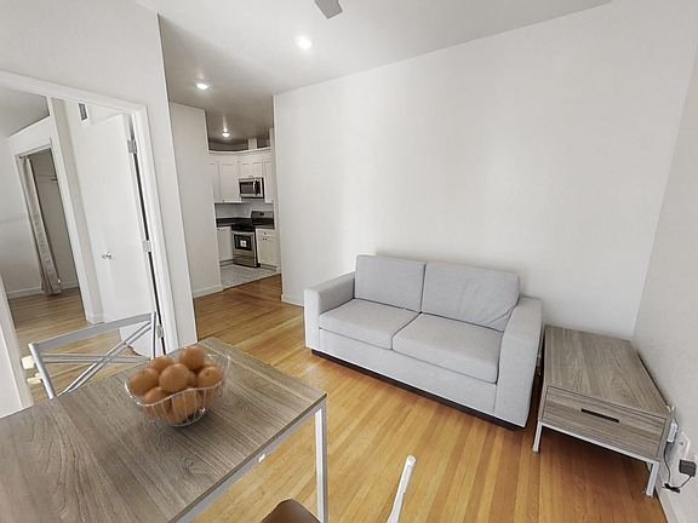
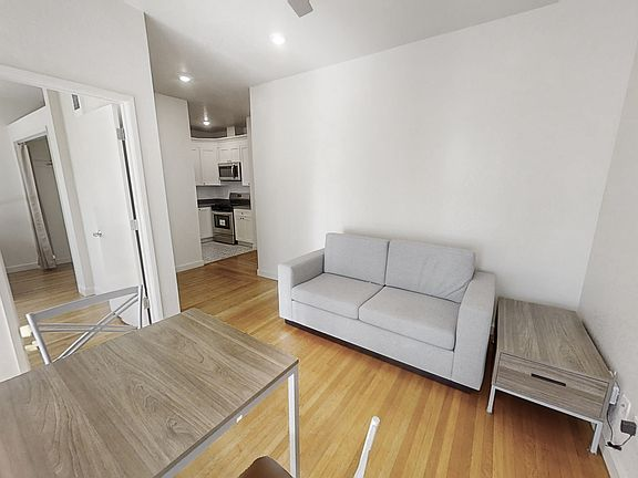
- fruit basket (183, 385)
